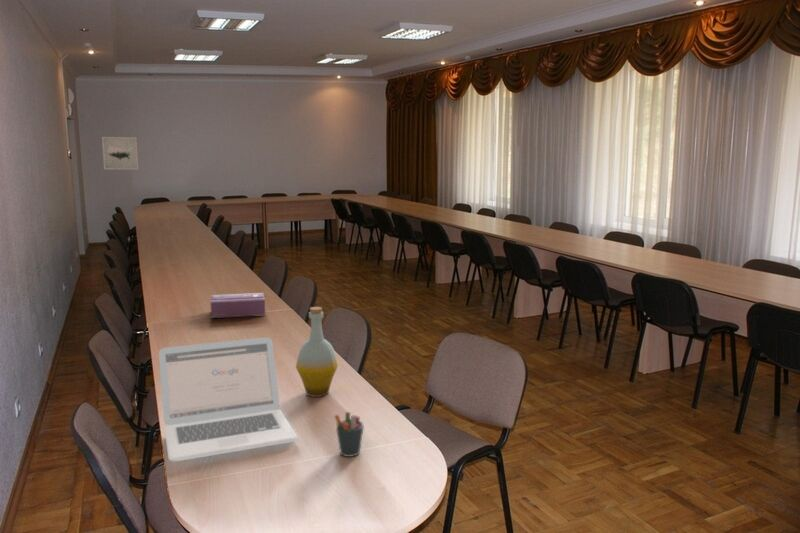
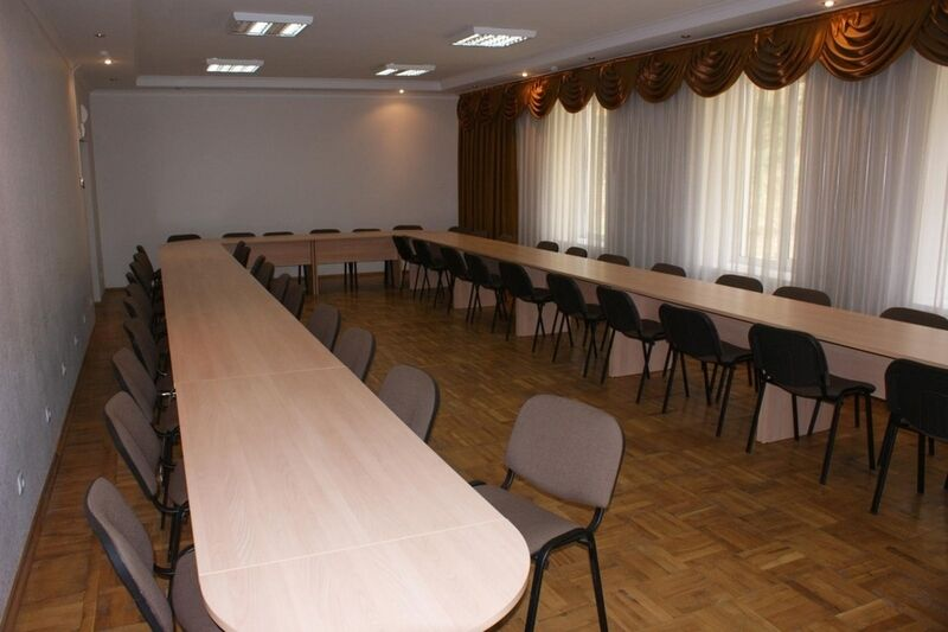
- wall art (120, 153)
- laptop (225, 394)
- bottle (316, 350)
- pen holder (349, 431)
- tissue box (238, 304)
